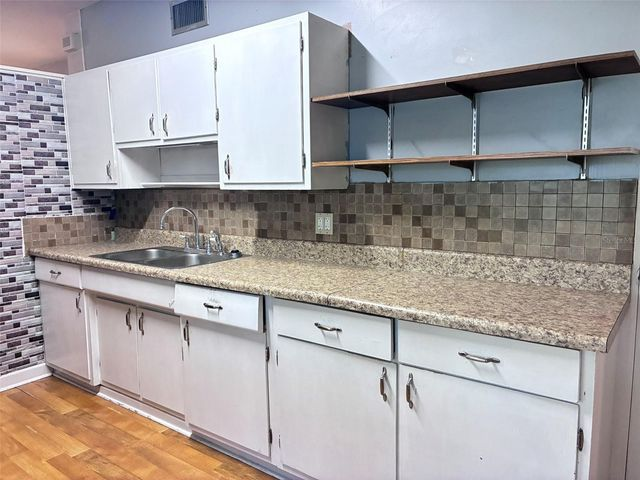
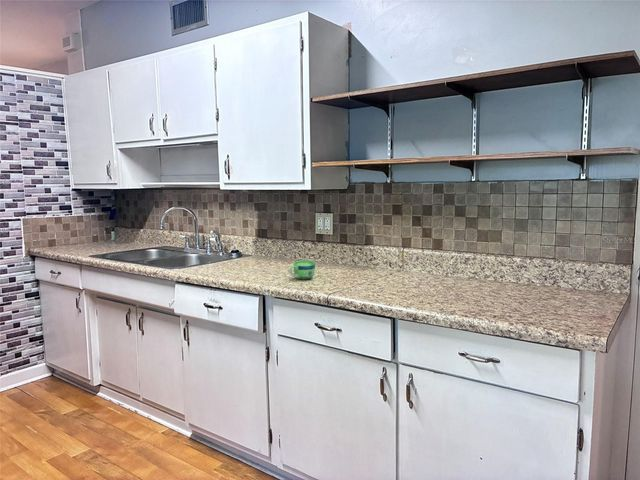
+ cup (302, 270)
